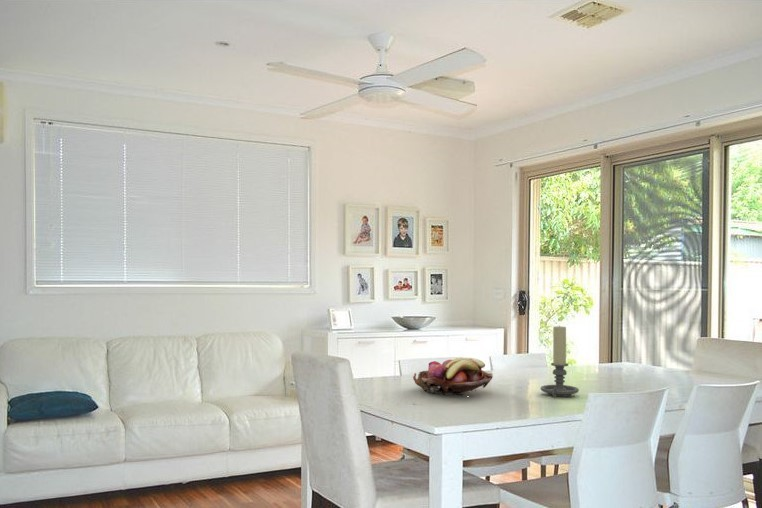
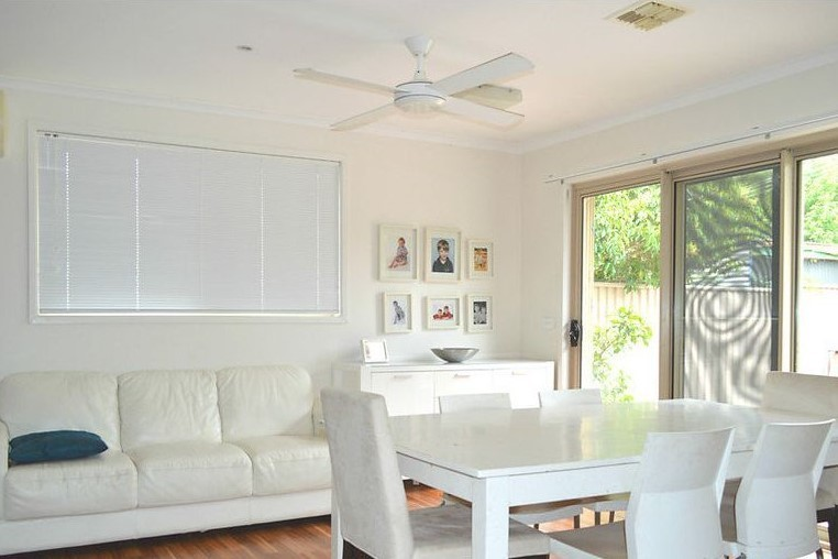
- fruit basket (453, 375)
- candle holder (558, 360)
